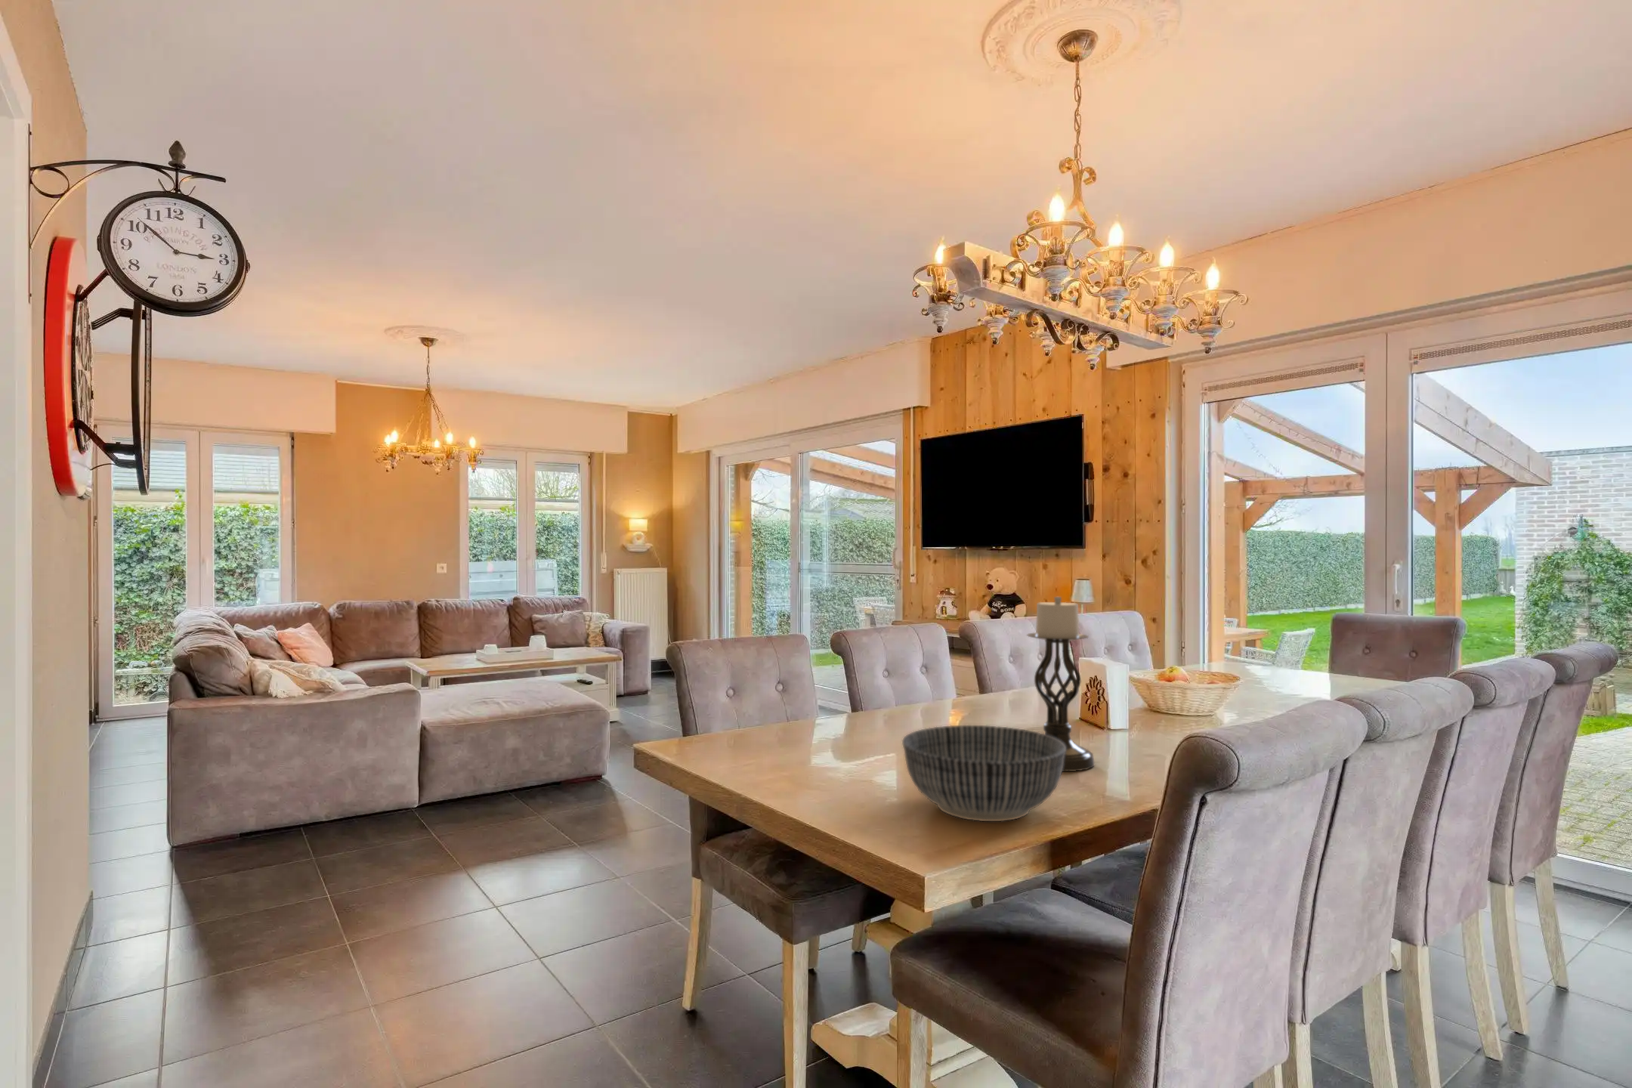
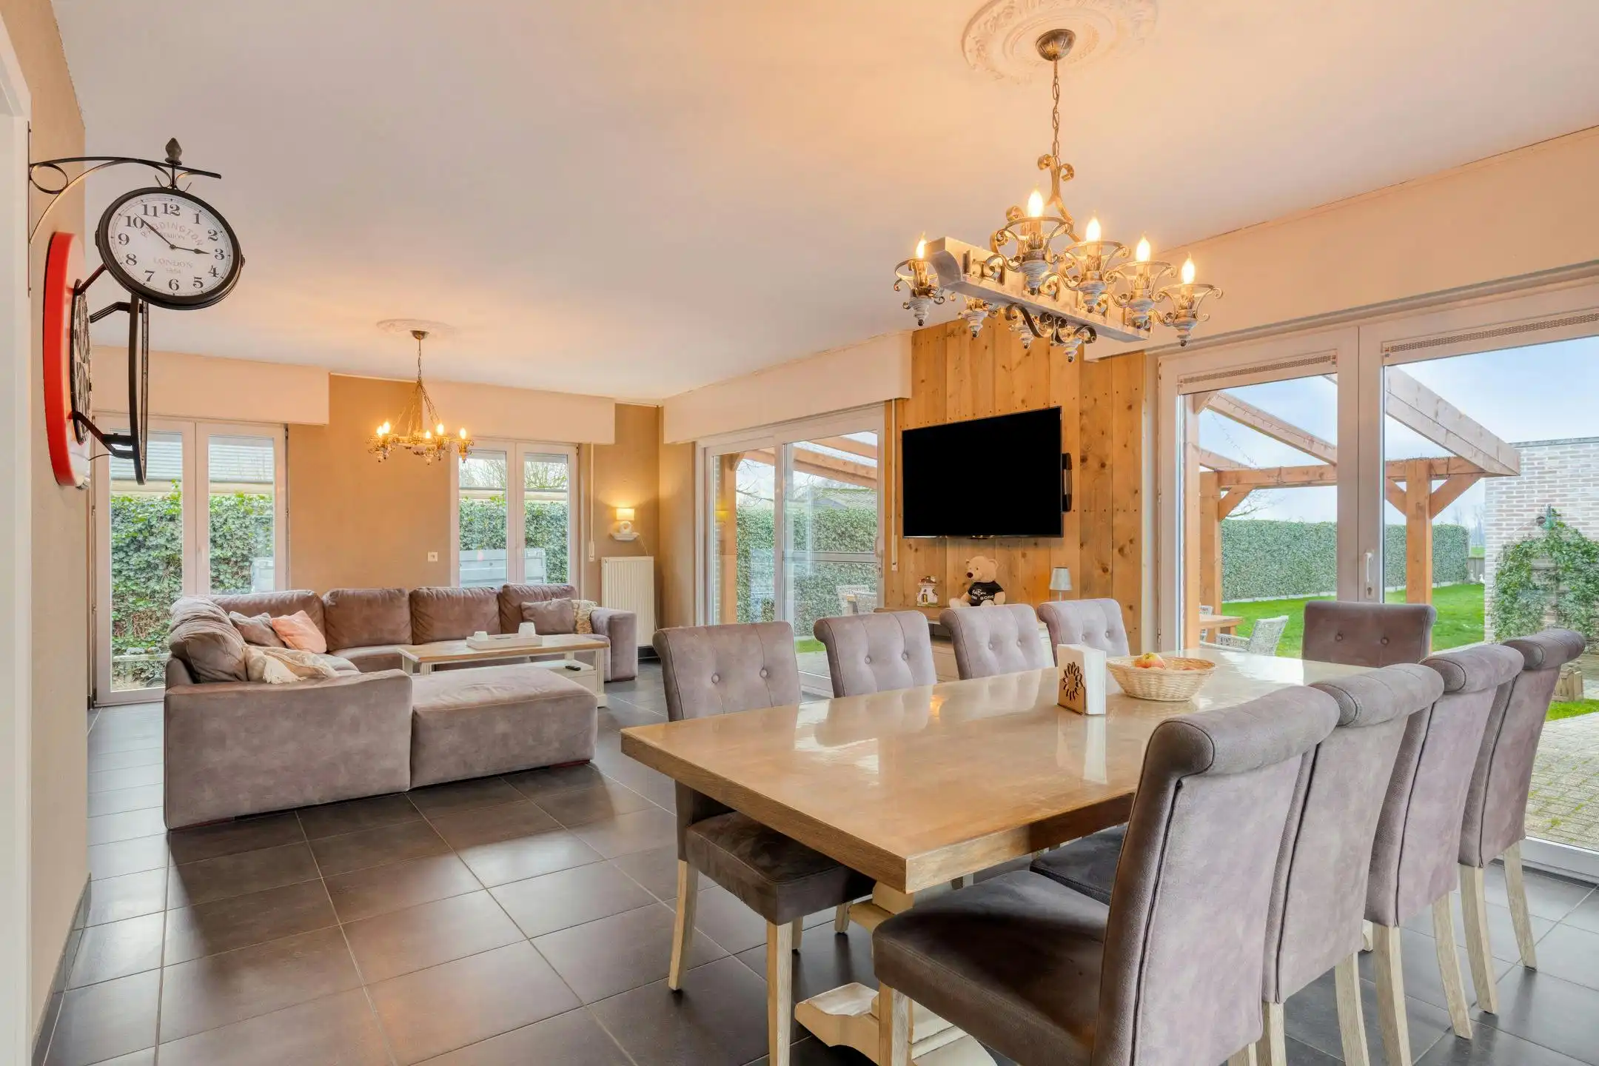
- bowl (982, 773)
- candle holder (1056, 679)
